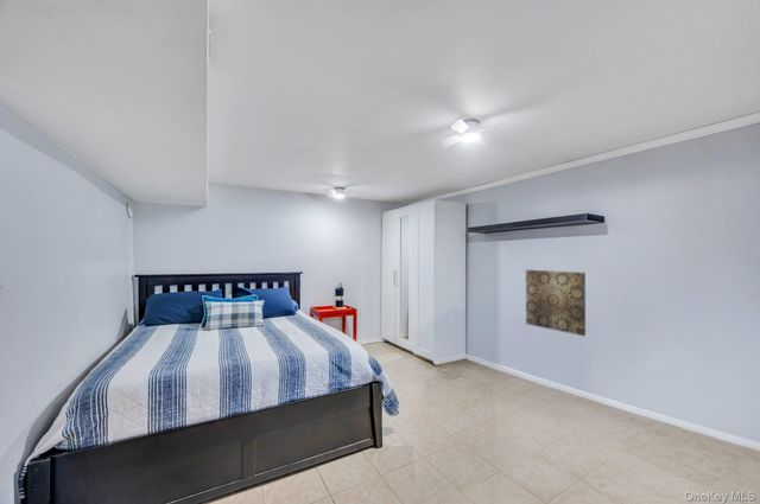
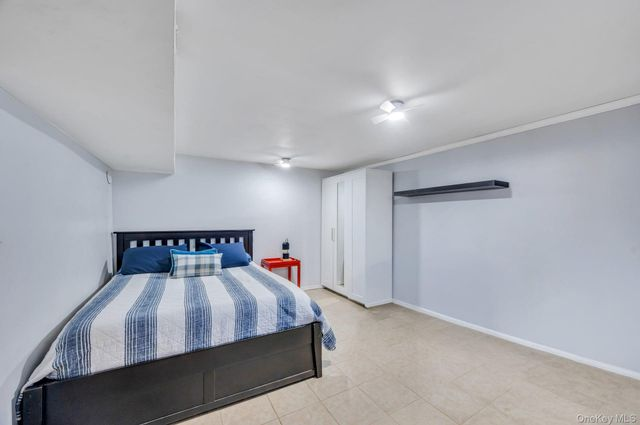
- wall art (553, 300)
